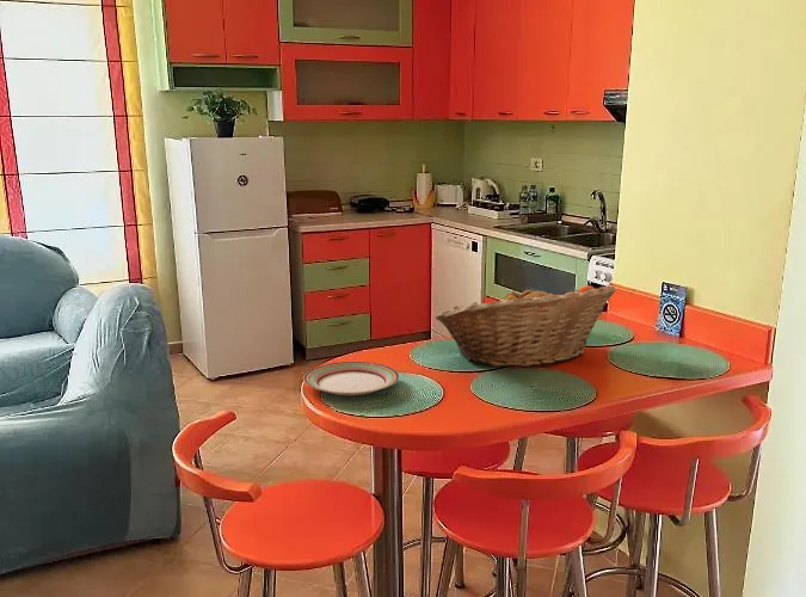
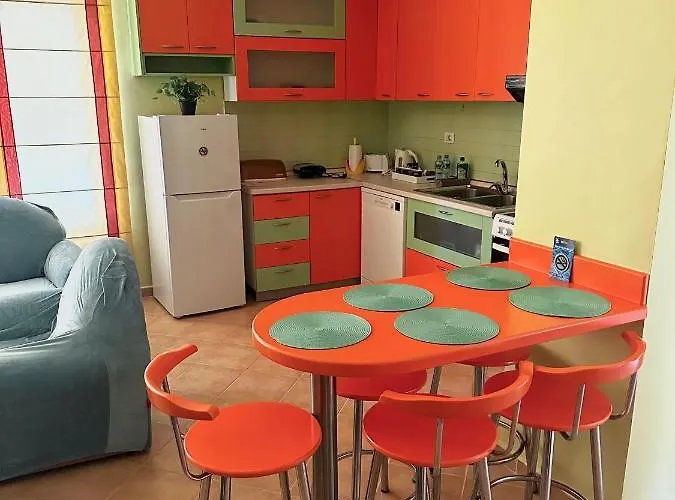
- fruit basket (525, 316)
- plate (351, 380)
